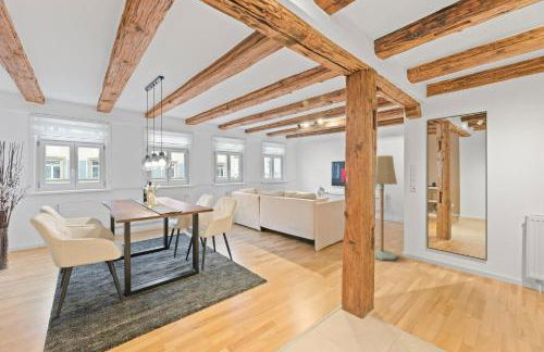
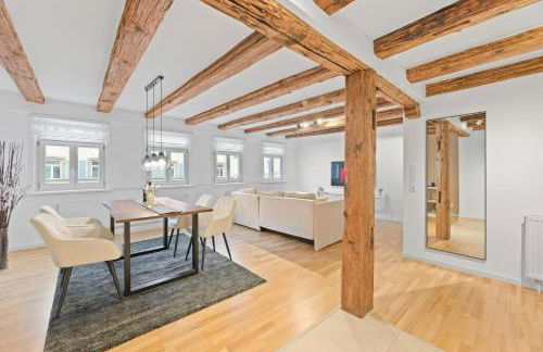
- floor lamp (382, 205)
